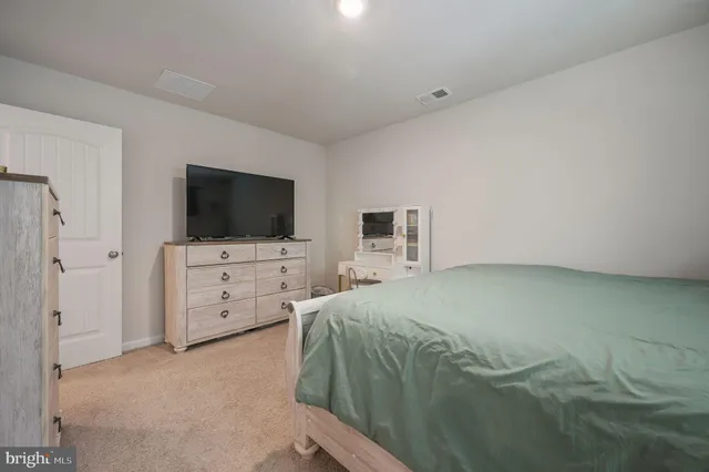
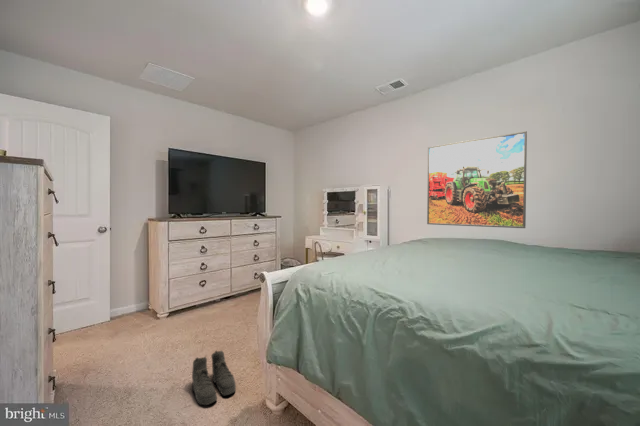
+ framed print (471, 183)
+ boots (213, 373)
